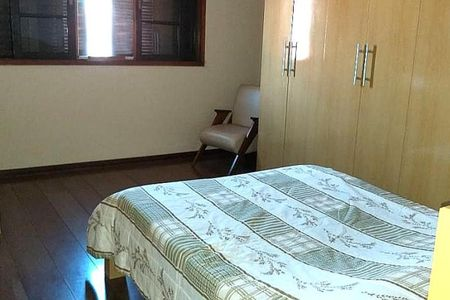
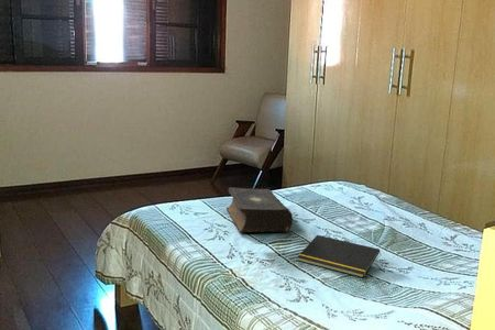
+ book (256, 208)
+ notepad (338, 254)
